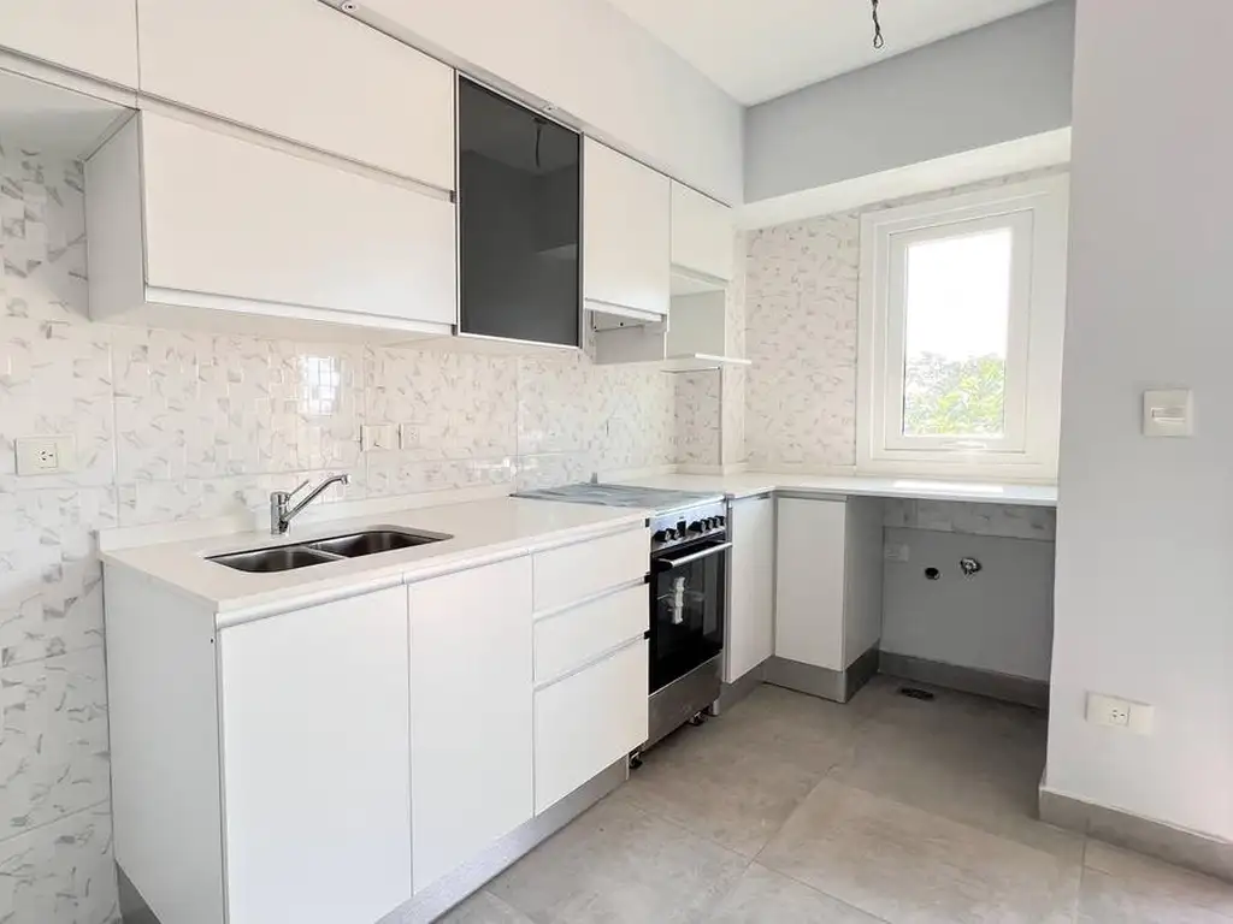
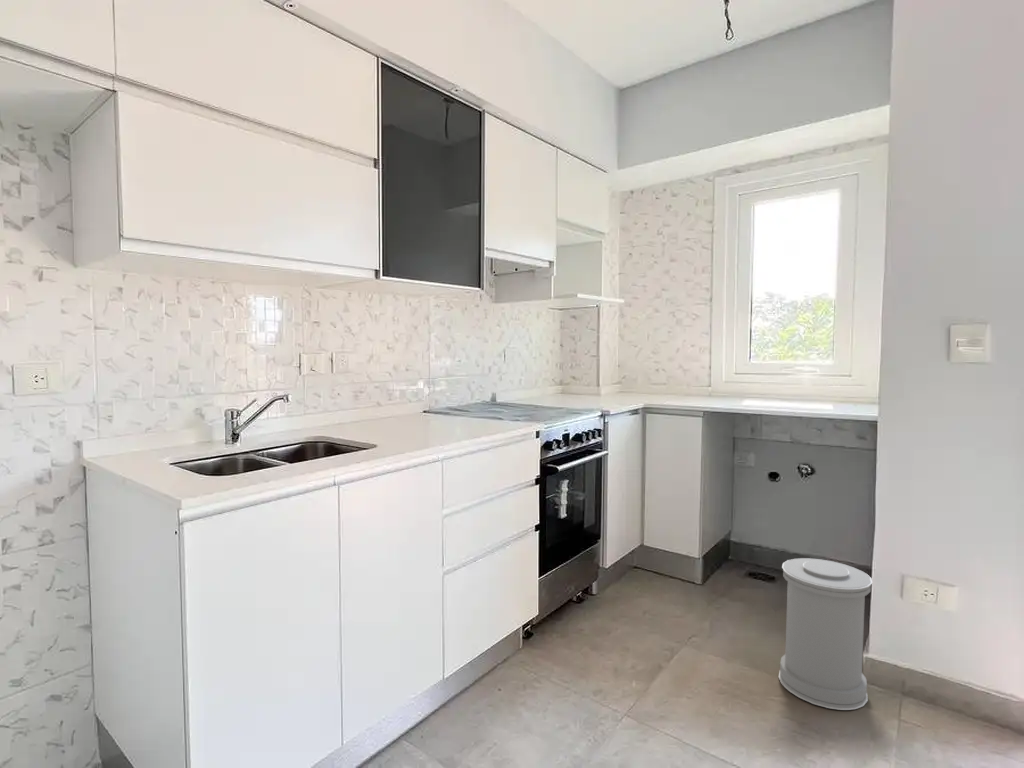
+ trash can (823, 627)
